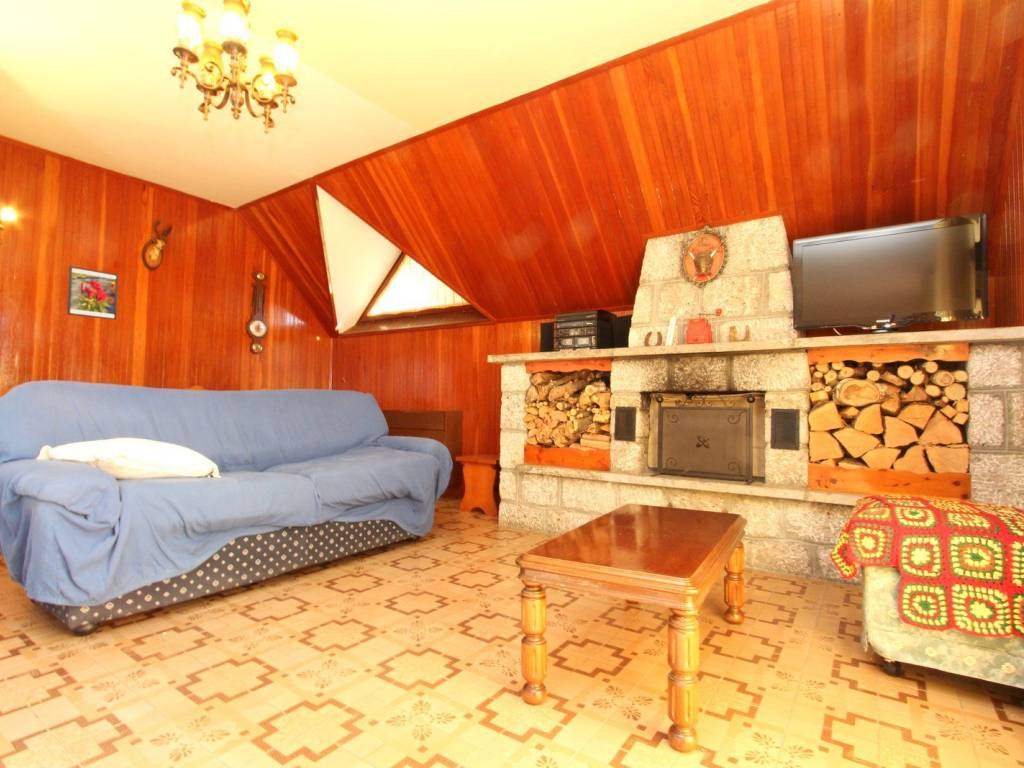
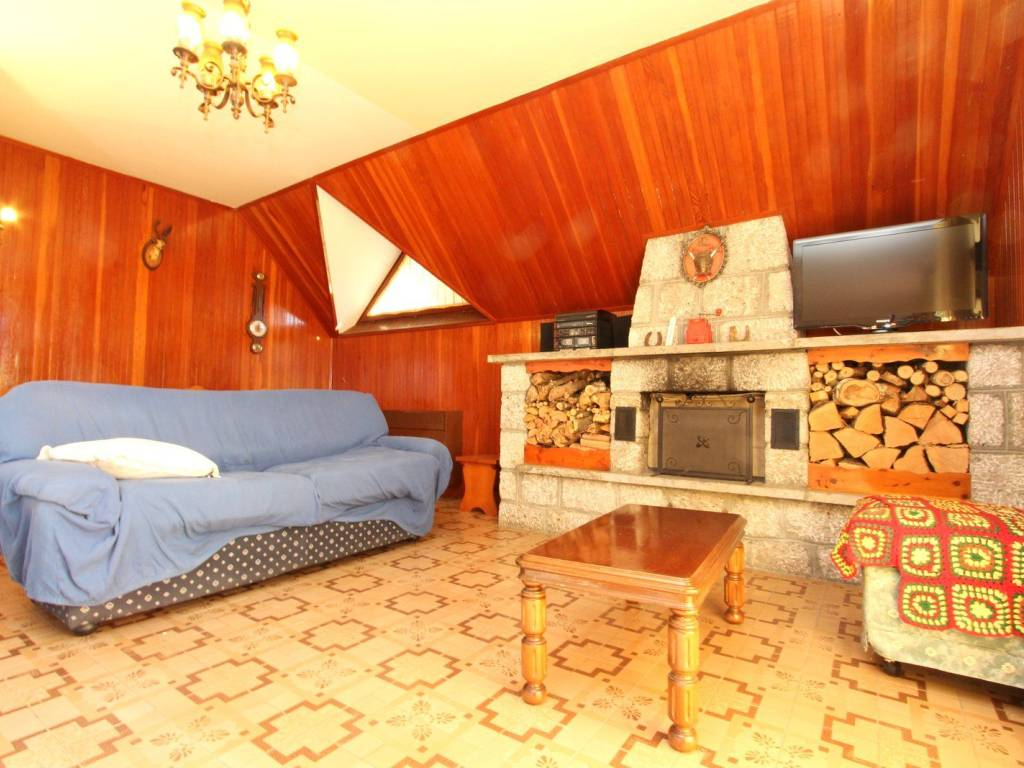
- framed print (93, 293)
